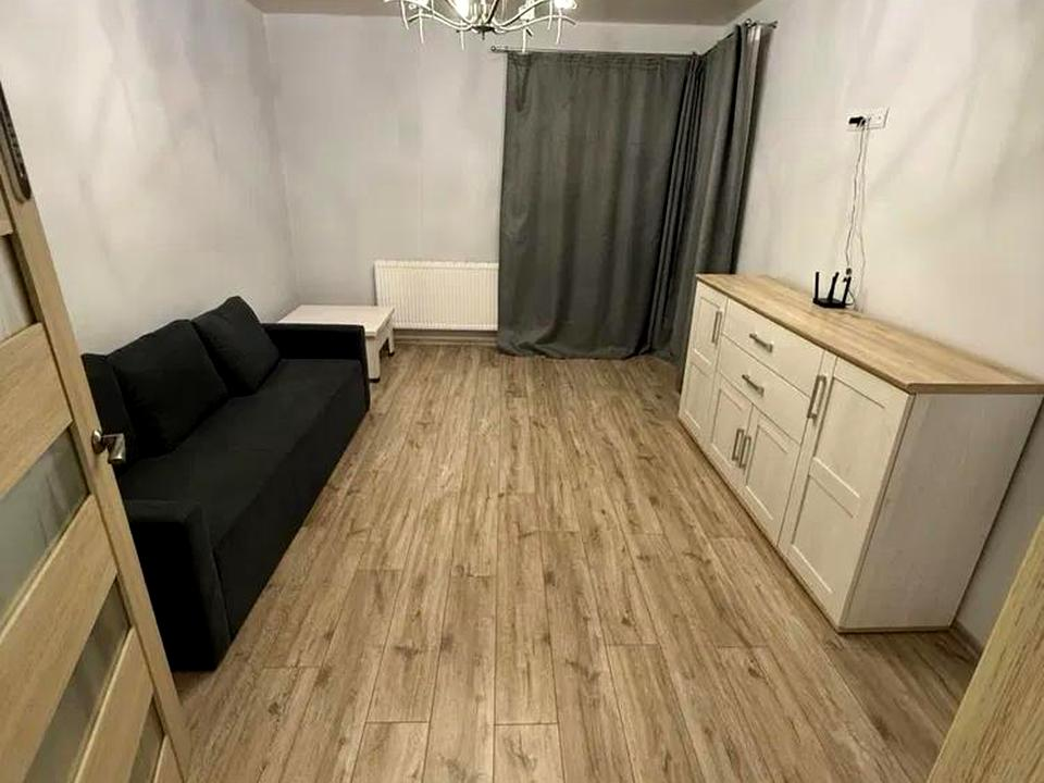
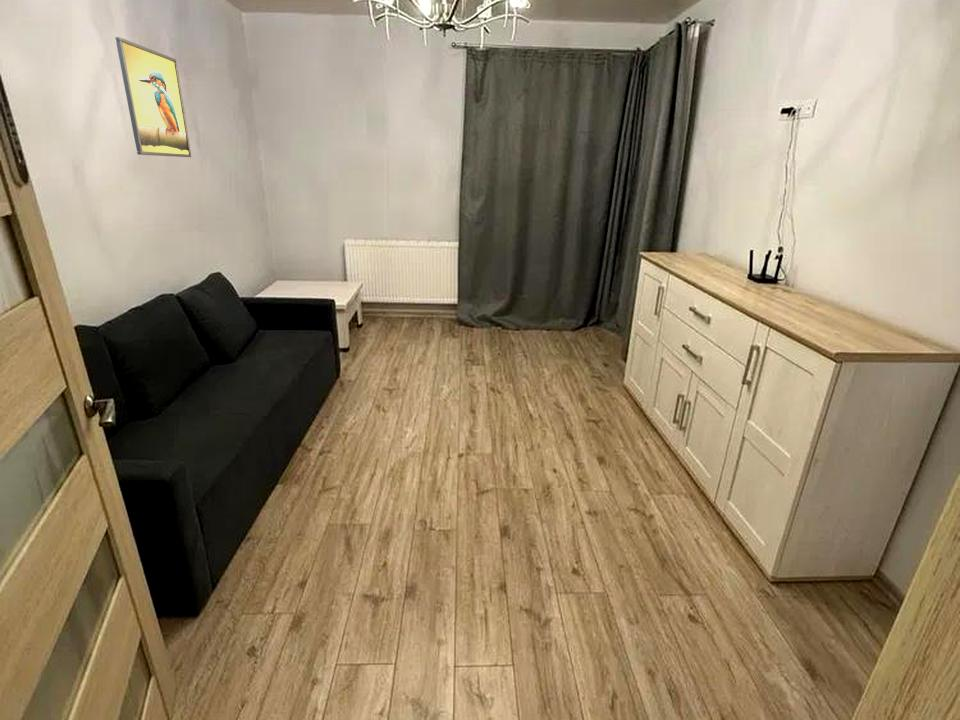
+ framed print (157, 104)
